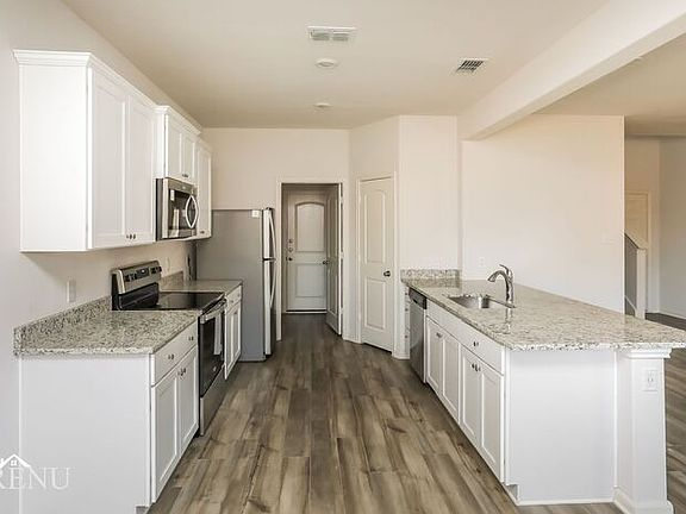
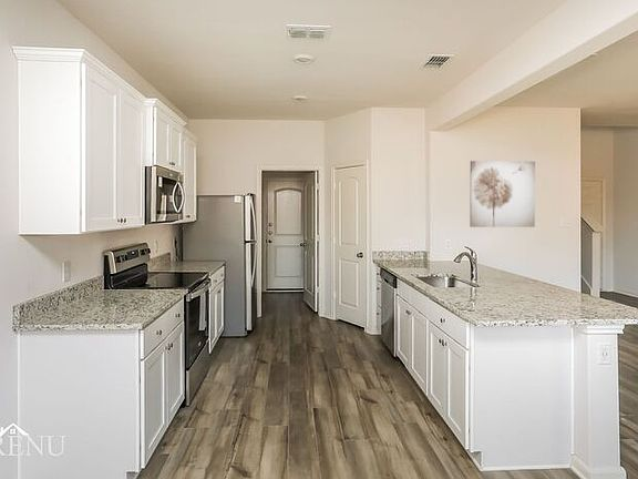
+ wall art (502, 194)
